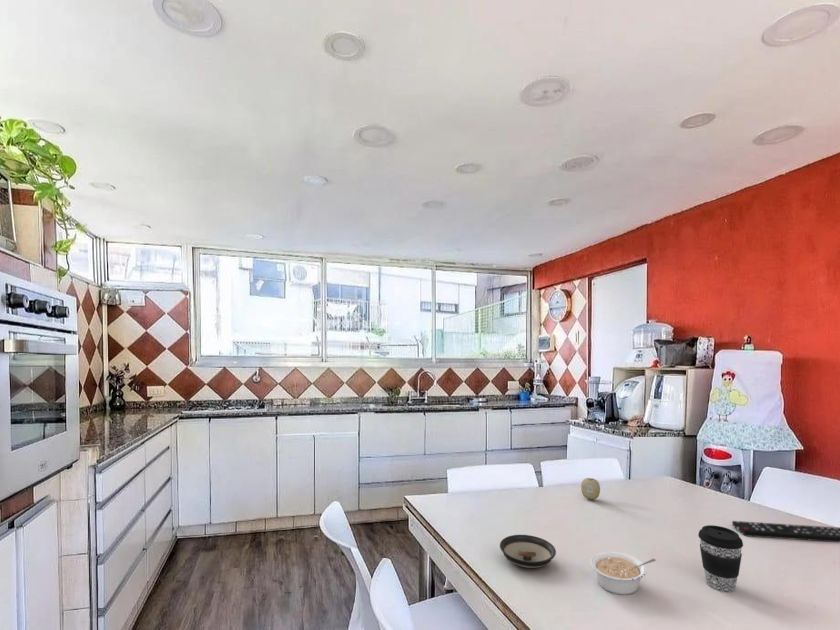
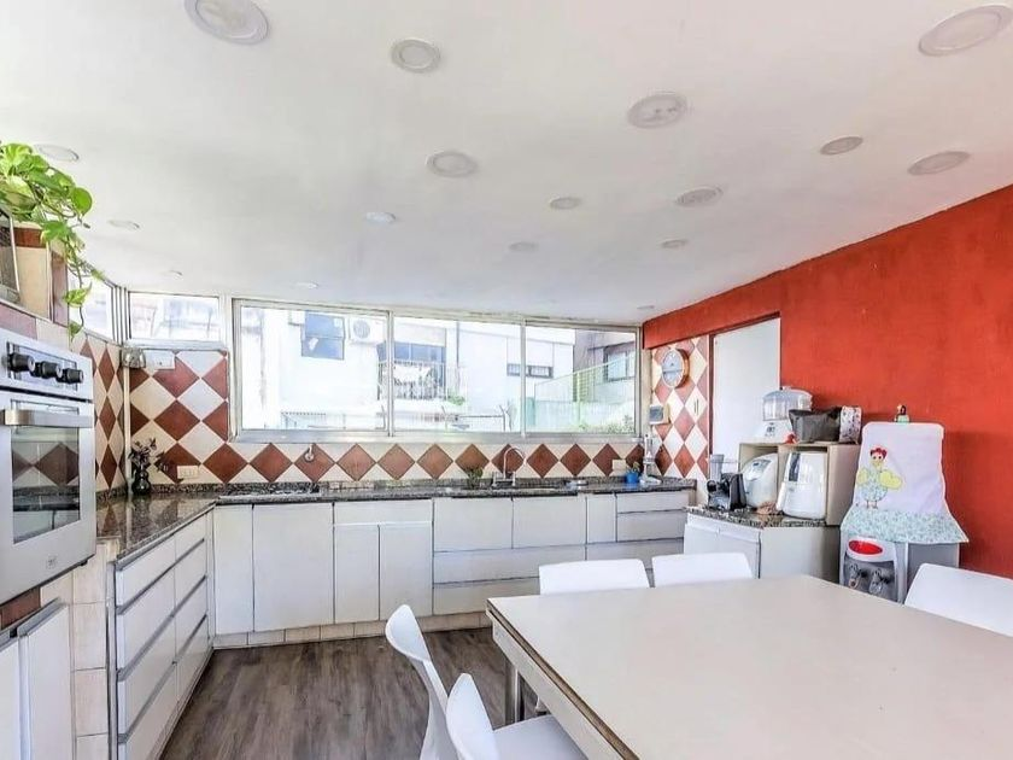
- coffee cup (720, 558)
- legume (619, 571)
- fruit (590, 488)
- saucer (527, 554)
- remote control (792, 531)
